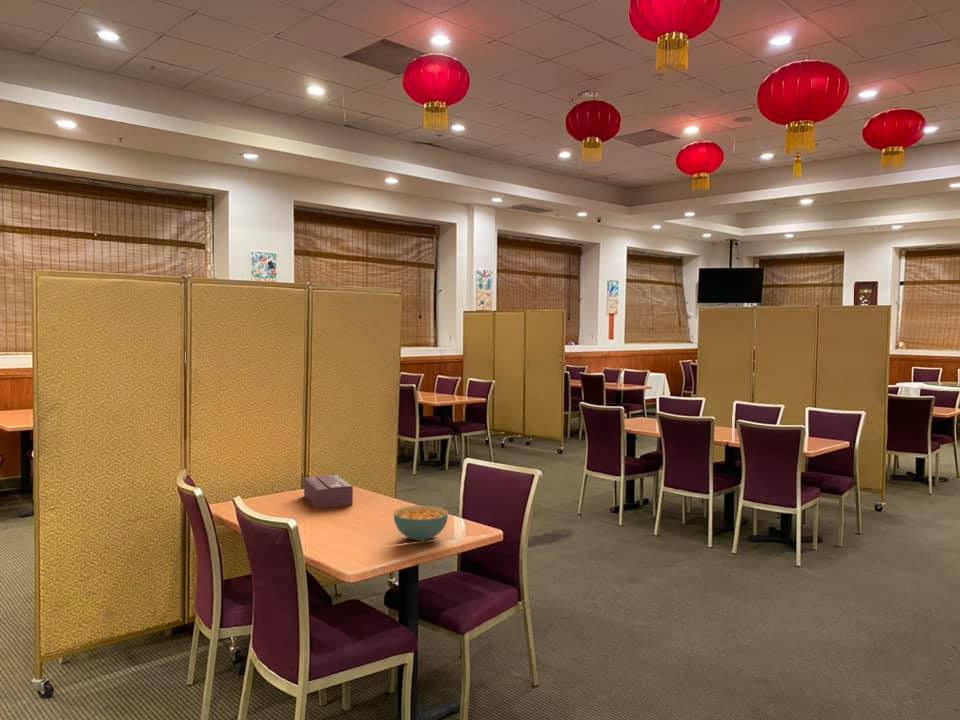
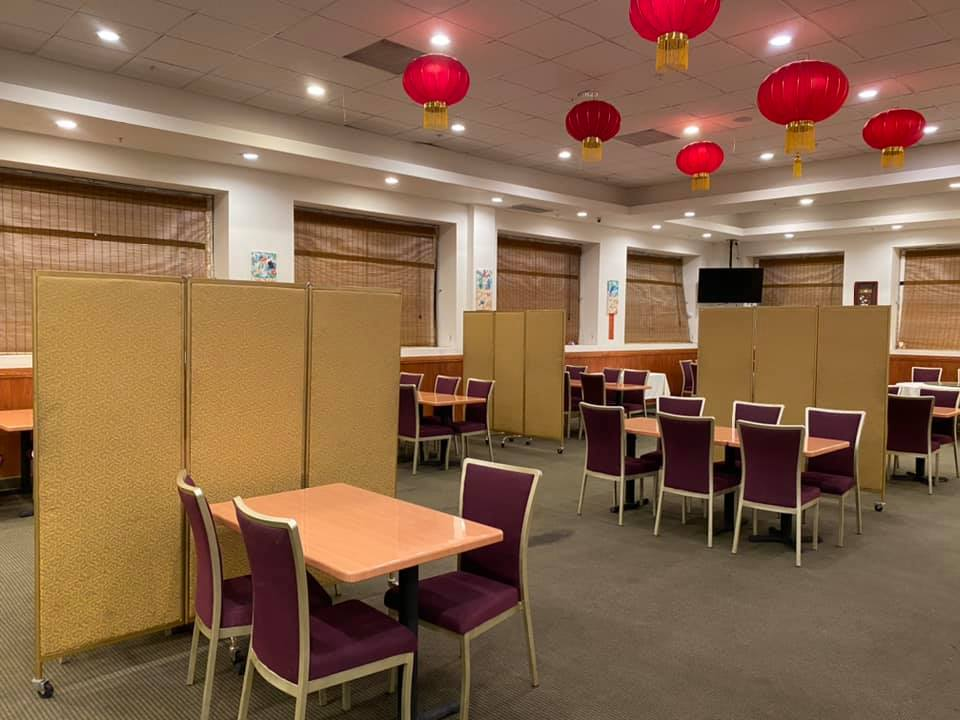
- tissue box (327, 490)
- cereal bowl (420, 525)
